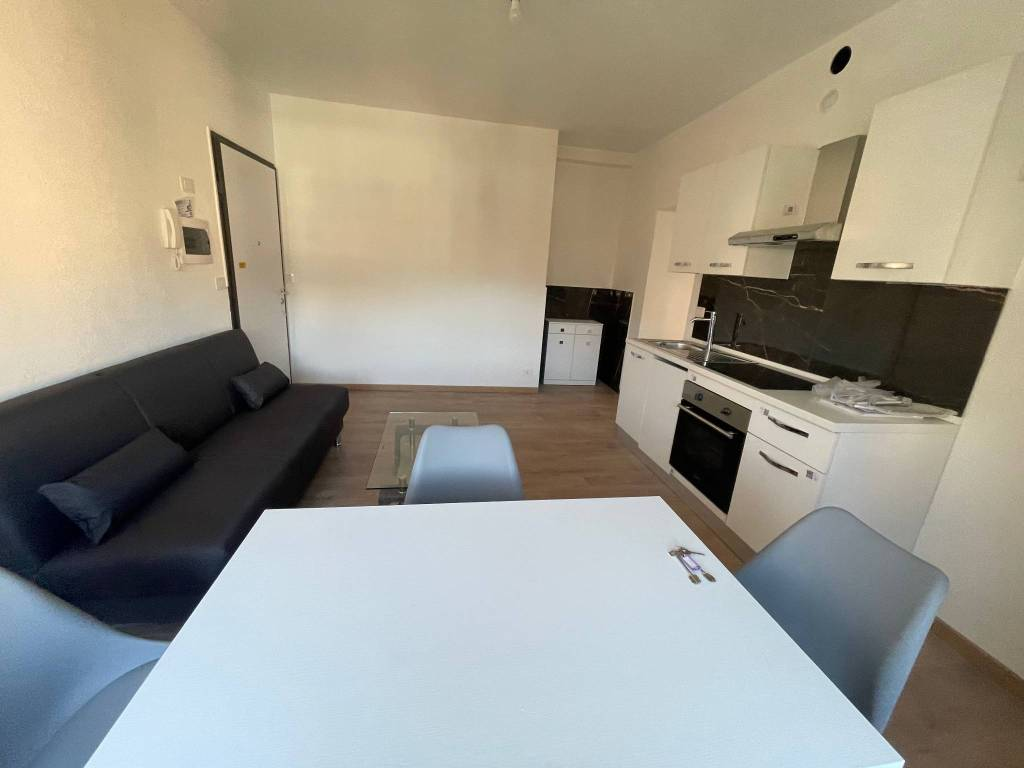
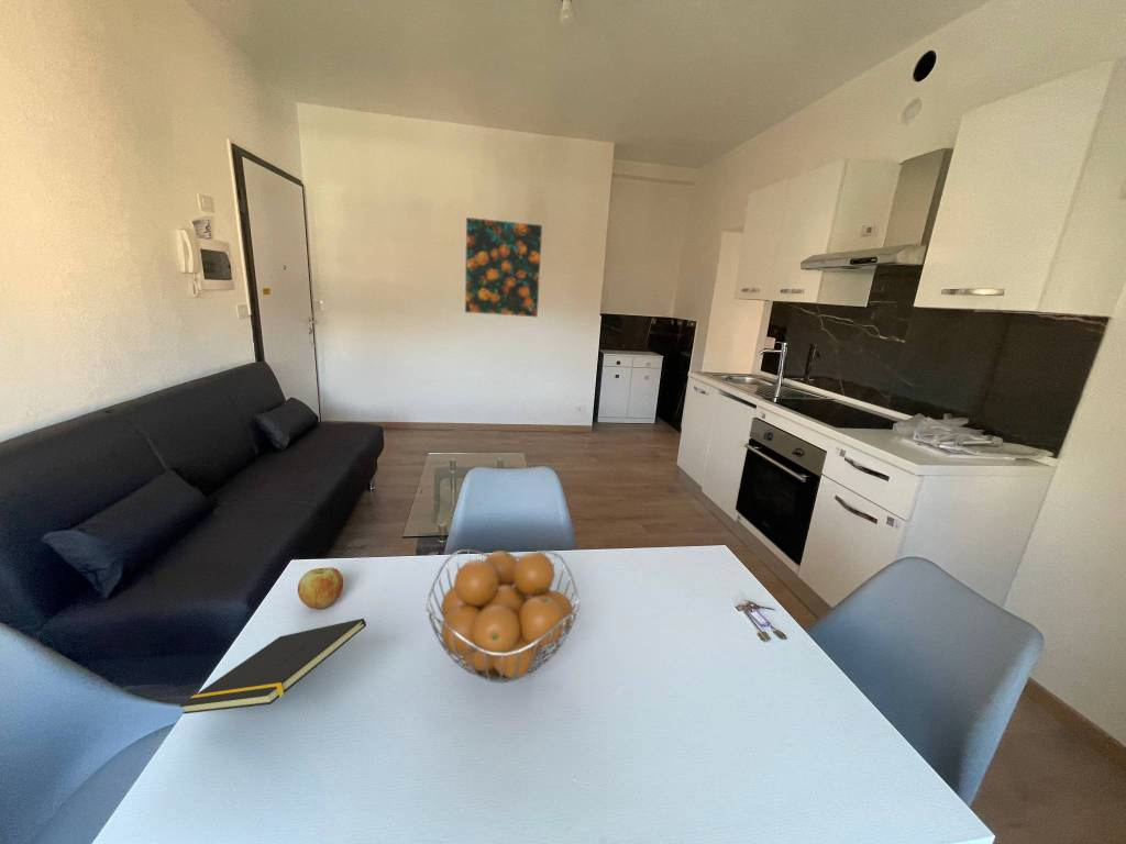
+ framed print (503, 269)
+ notepad (277, 671)
+ apple (321, 587)
+ fruit basket (504, 611)
